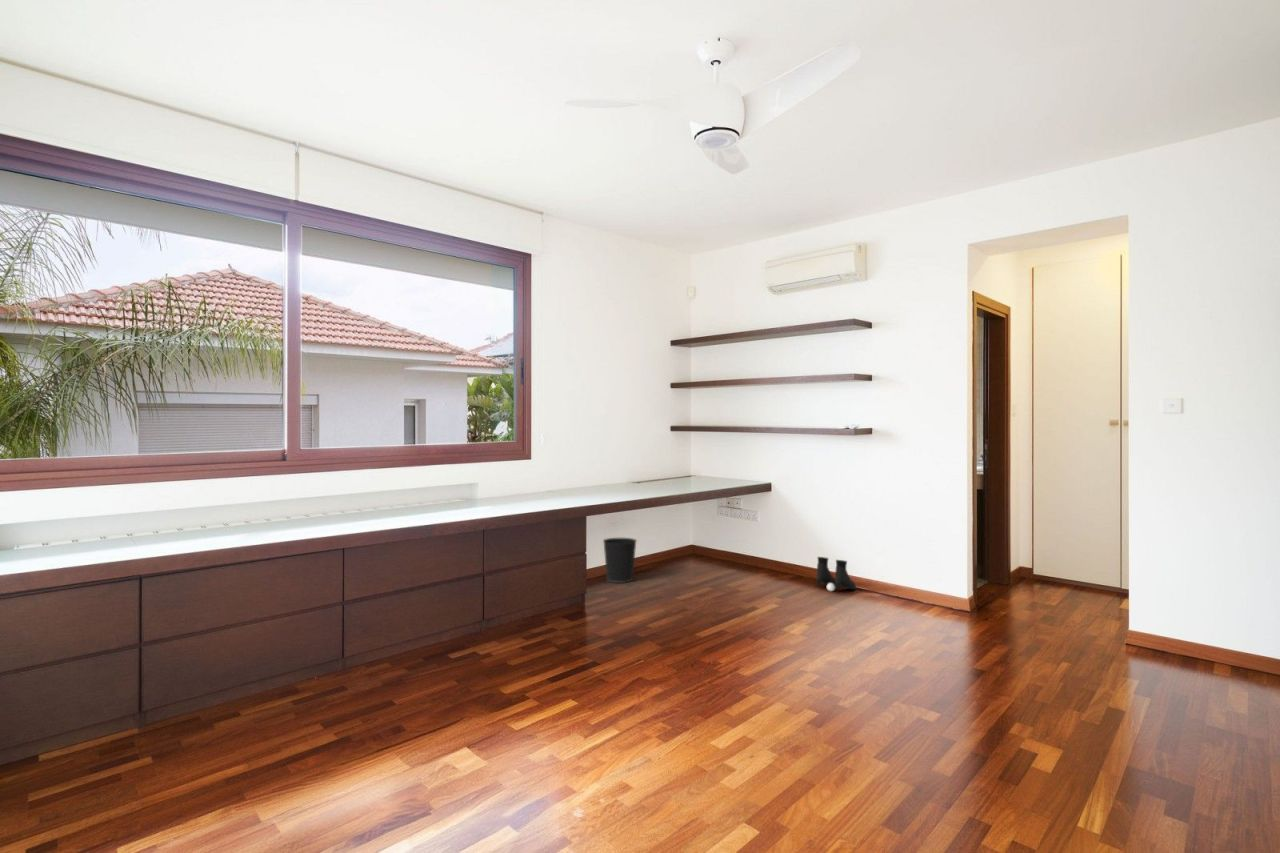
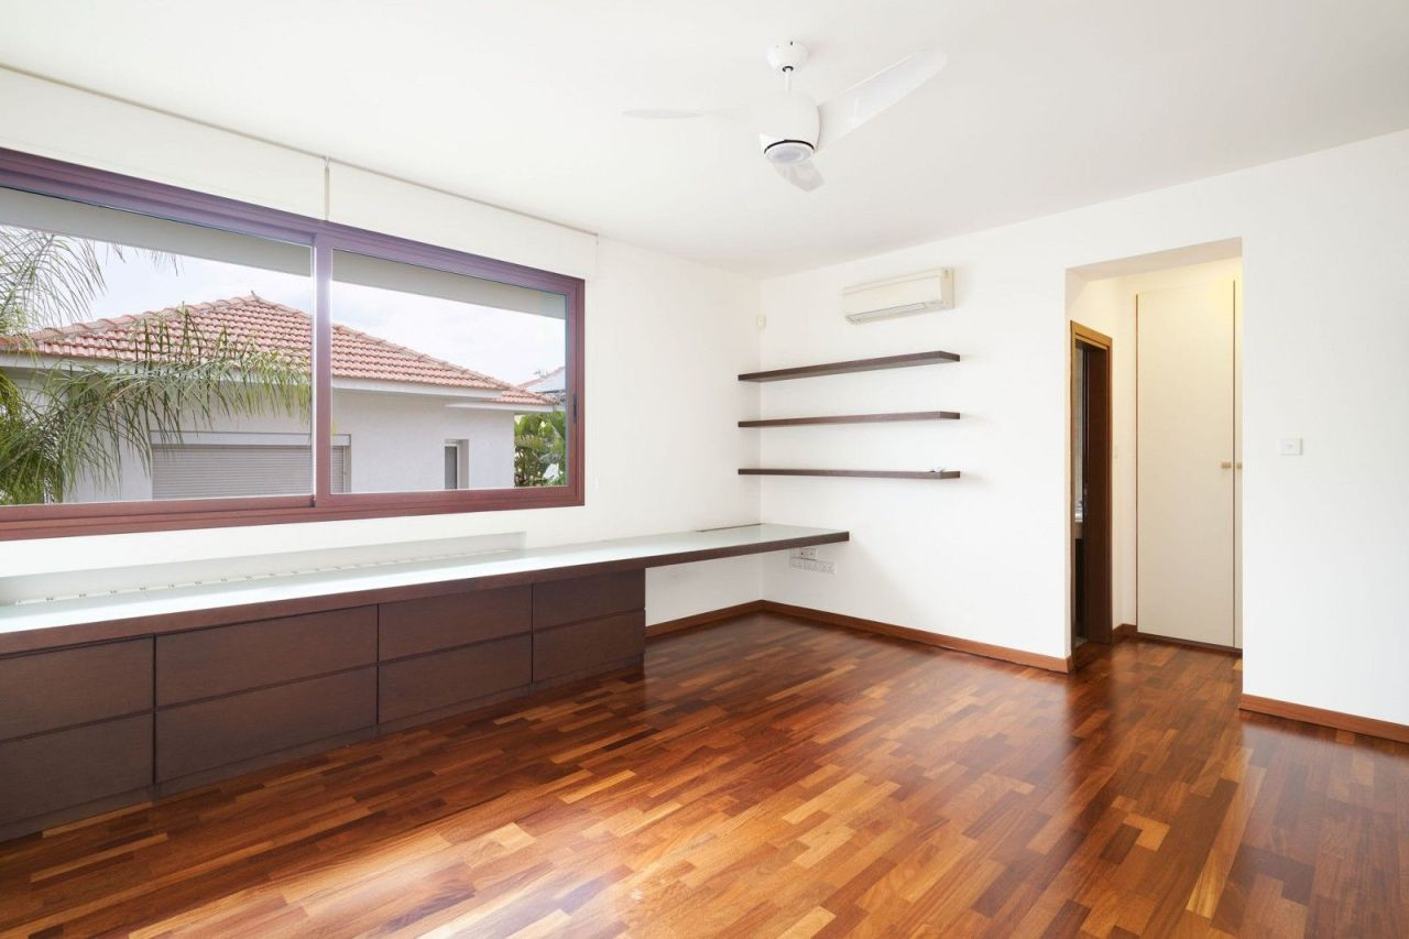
- boots (836, 572)
- wastebasket (619, 560)
